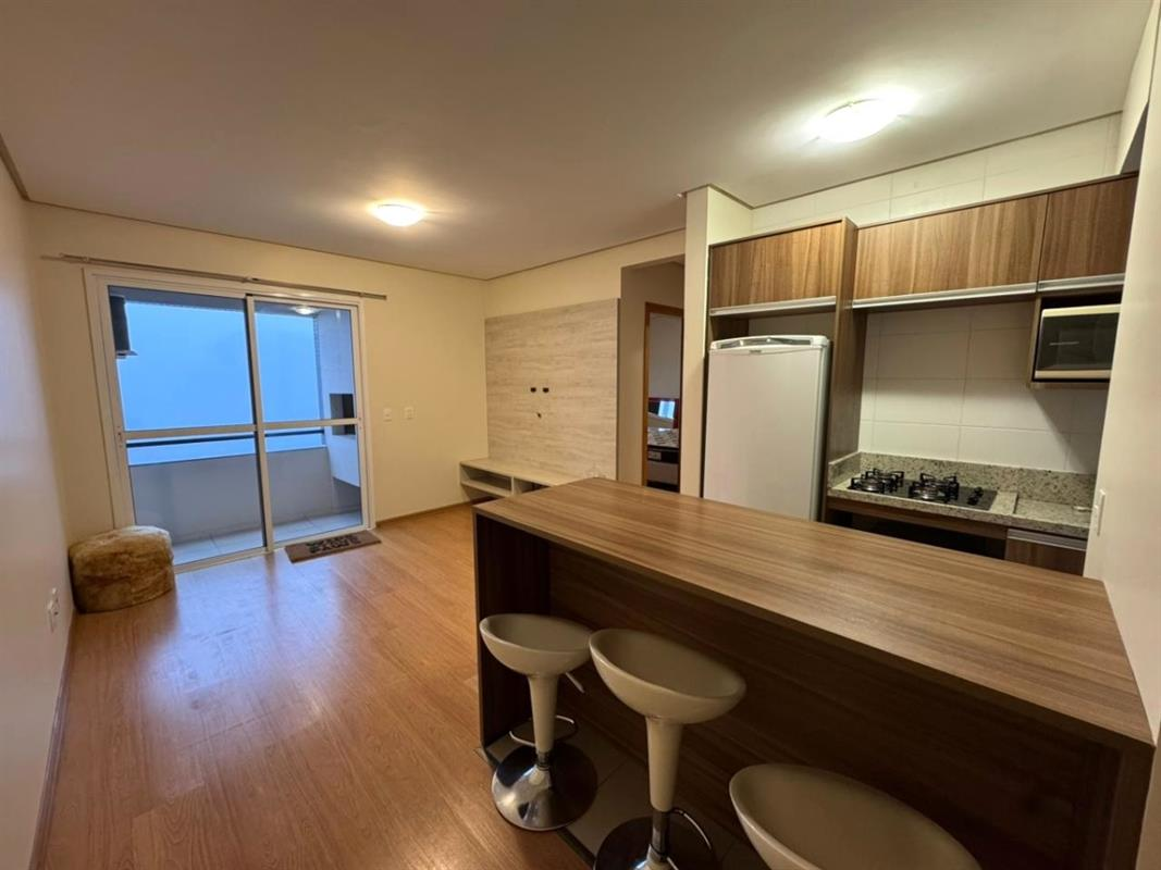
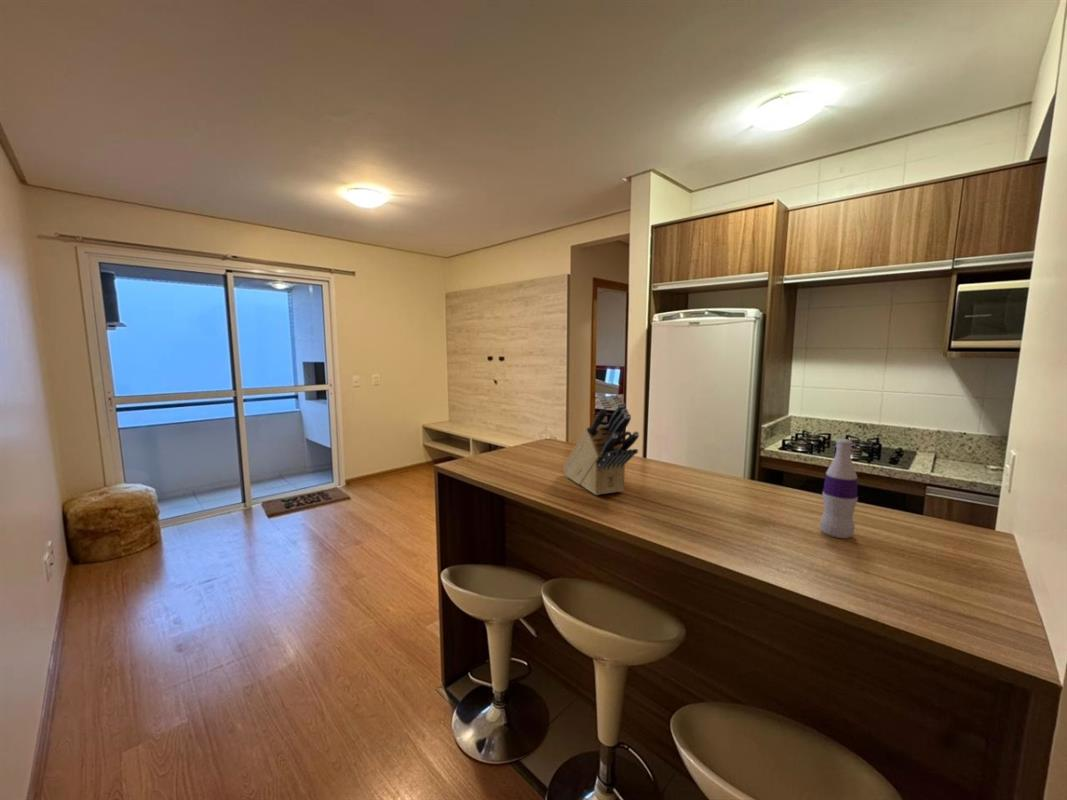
+ knife block (598, 443)
+ bottle (840, 487)
